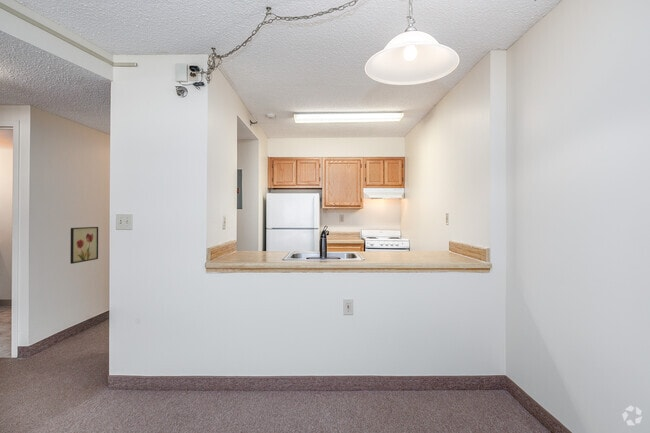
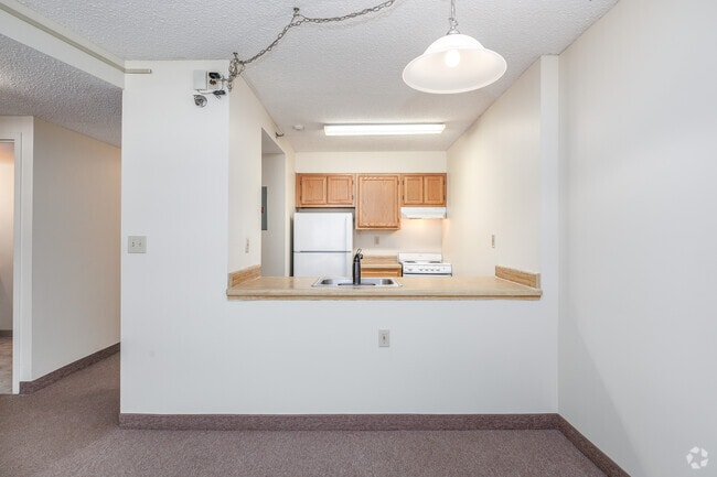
- wall art (84, 244)
